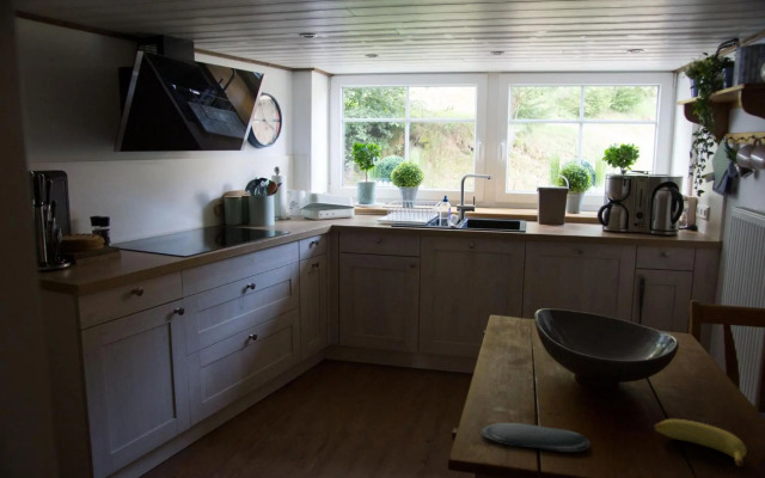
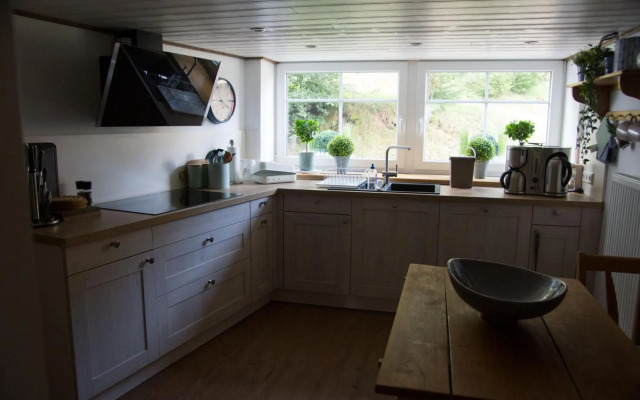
- banana (699, 440)
- oval tray (534, 436)
